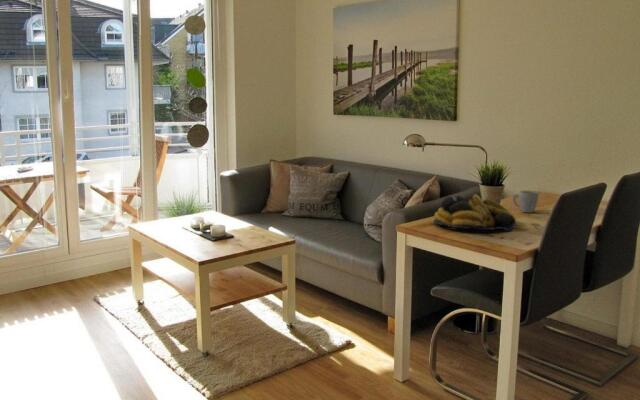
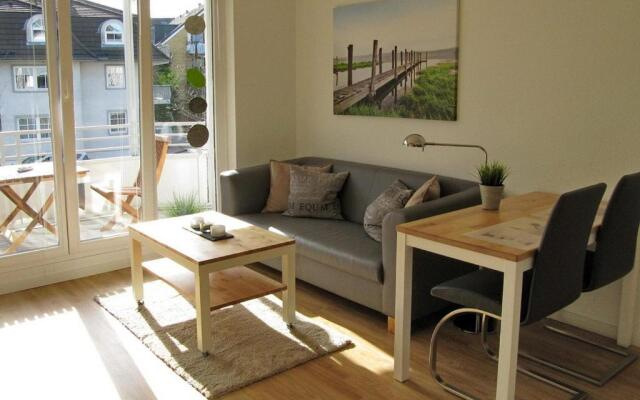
- mug (525, 201)
- fruit bowl (474, 209)
